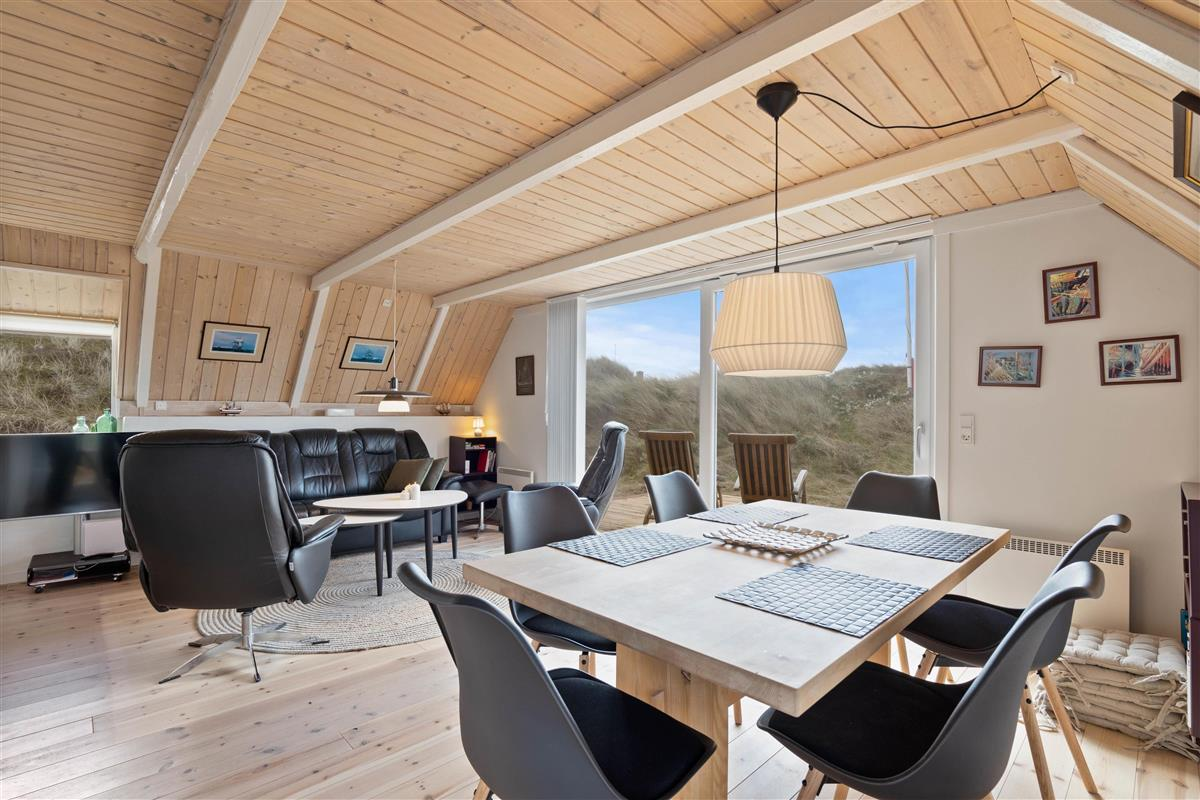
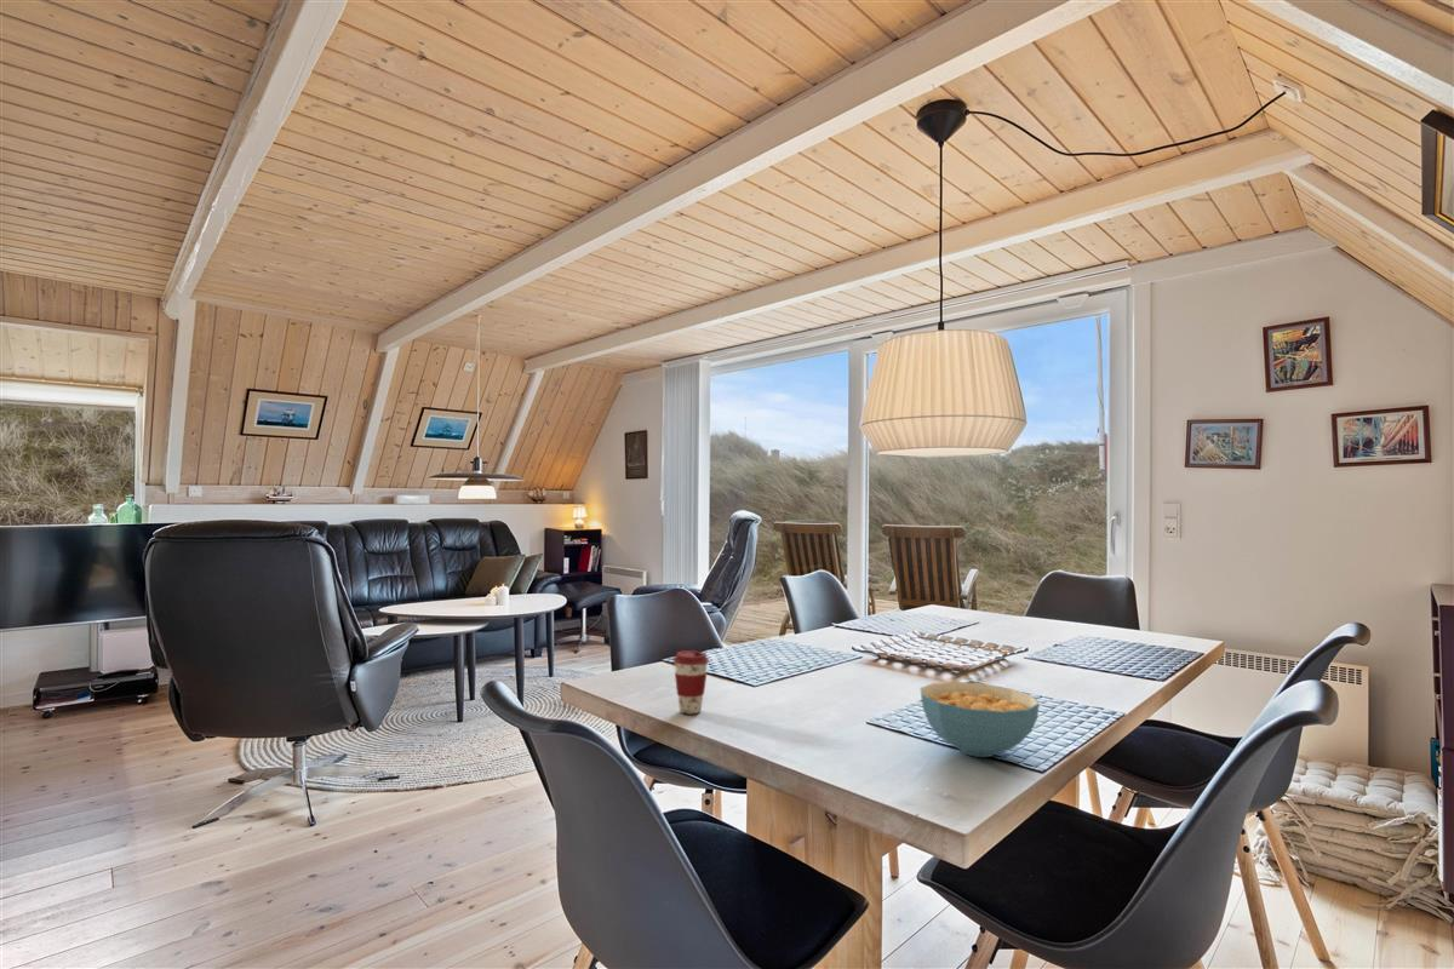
+ coffee cup (691, 682)
+ cereal bowl (977, 723)
